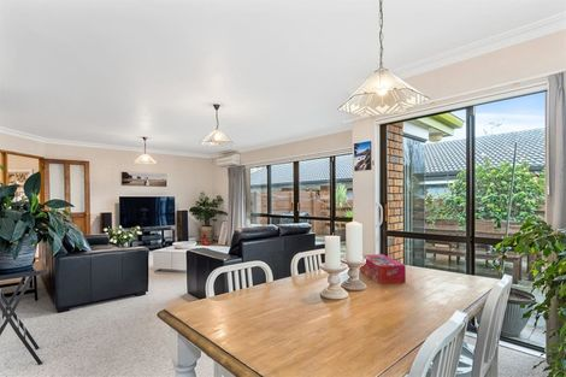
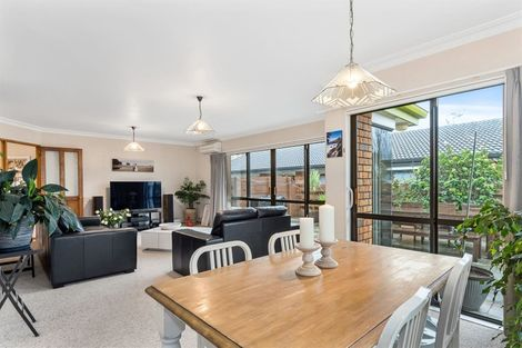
- tissue box (381, 267)
